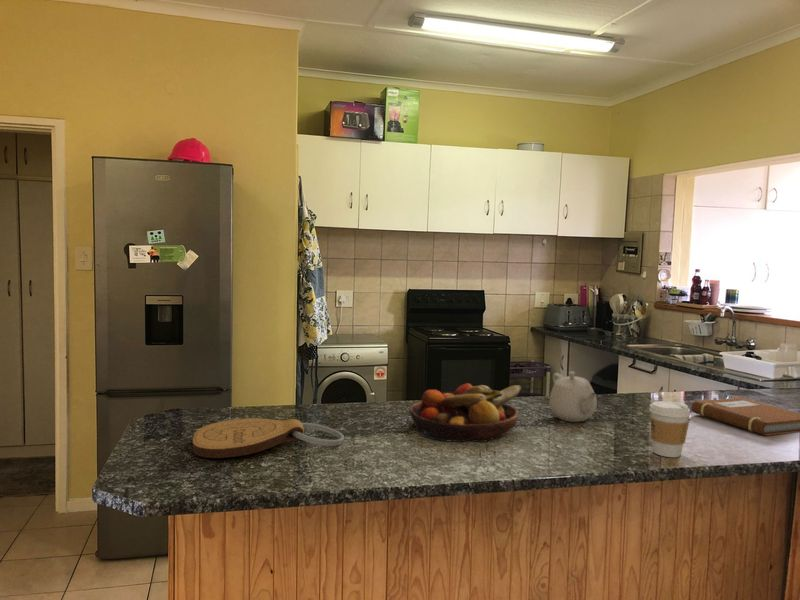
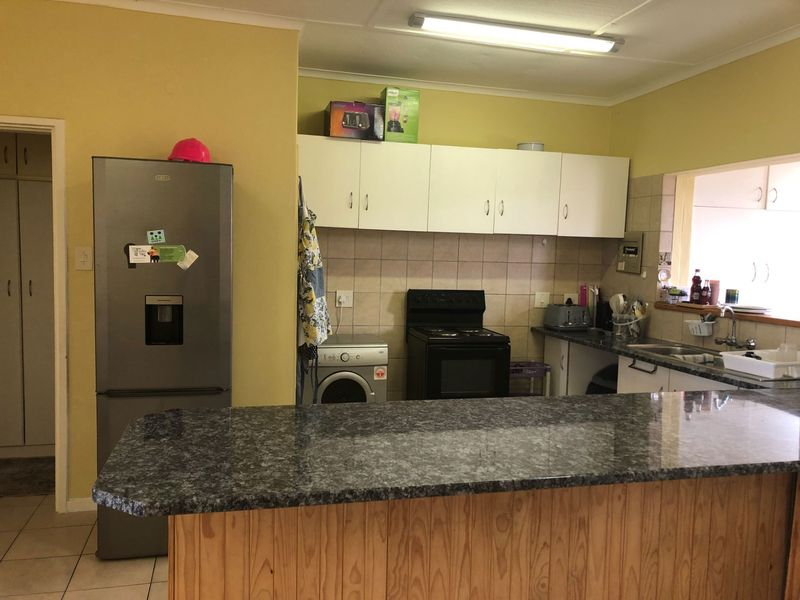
- notebook (749, 414)
- fruit bowl (464, 405)
- coffee cup (668, 428)
- teapot (575, 395)
- key chain (270, 433)
